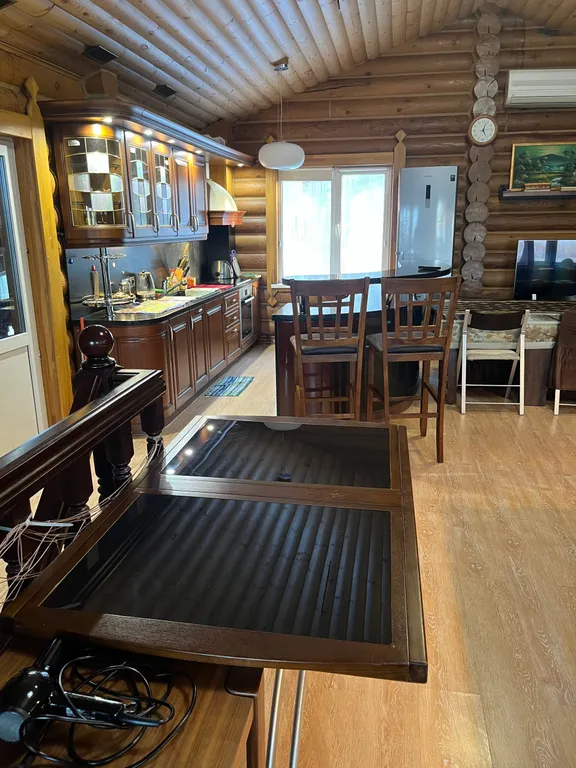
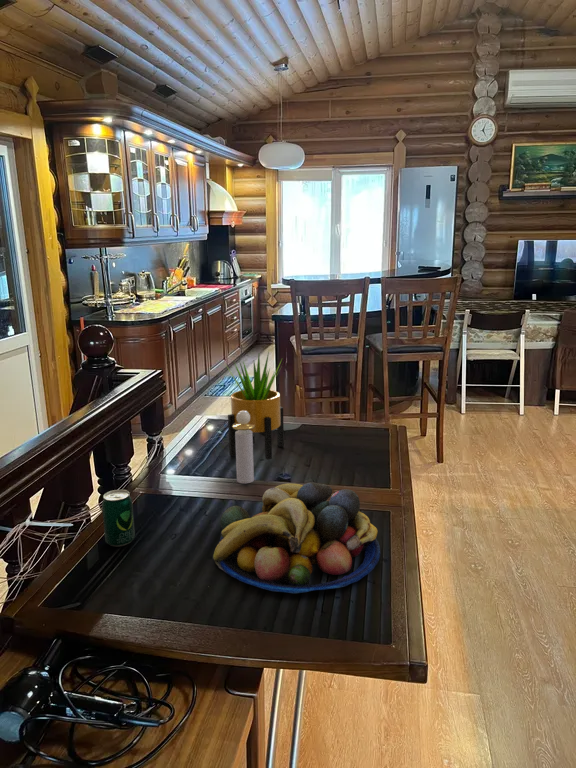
+ beverage can (118, 518)
+ potted plant (256, 402)
+ fruit bowl (297, 521)
+ perfume bottle (244, 447)
